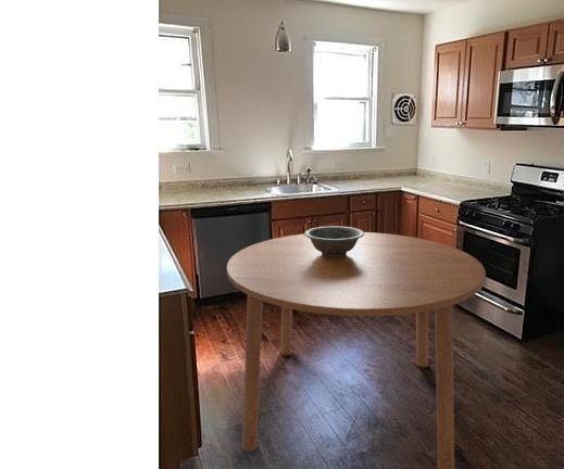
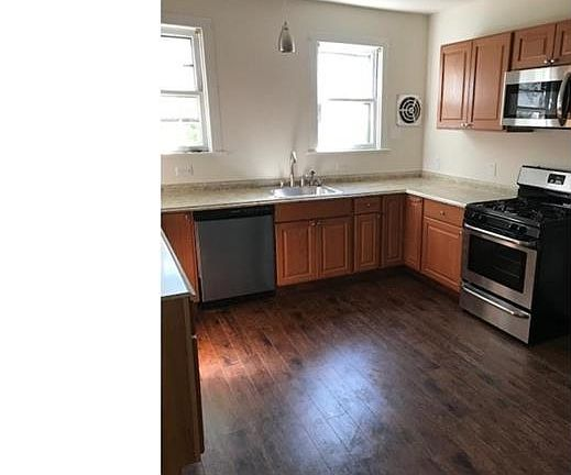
- decorative bowl (334, 242)
- dining table (349, 315)
